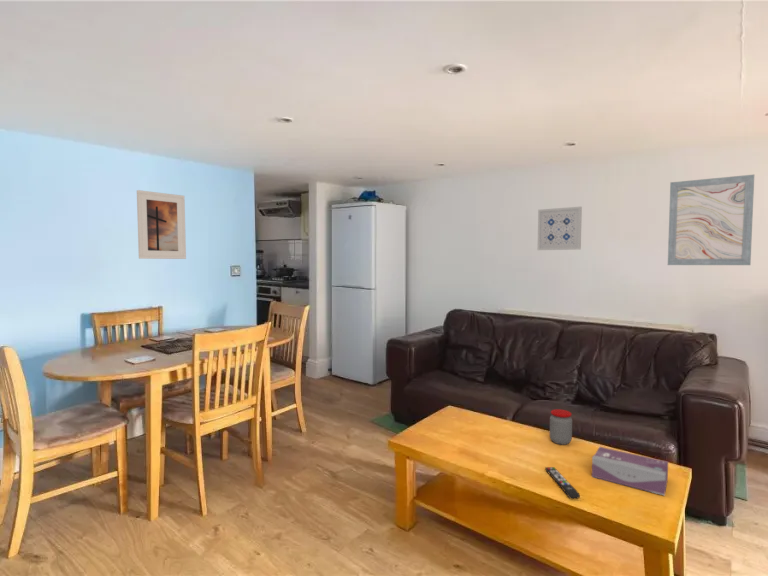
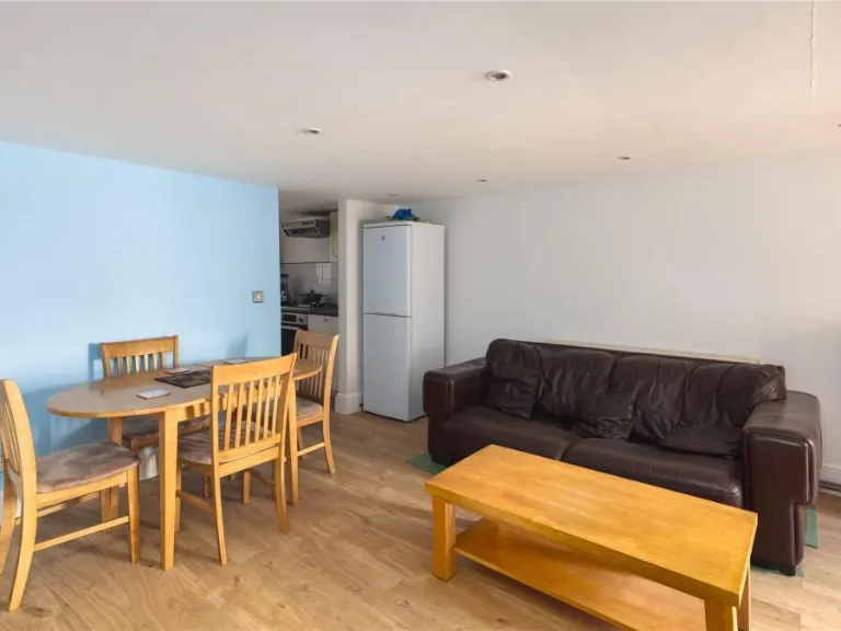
- wall art (708, 222)
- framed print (162, 226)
- tissue box (629, 468)
- remote control (561, 481)
- wall art (559, 229)
- jar (560, 426)
